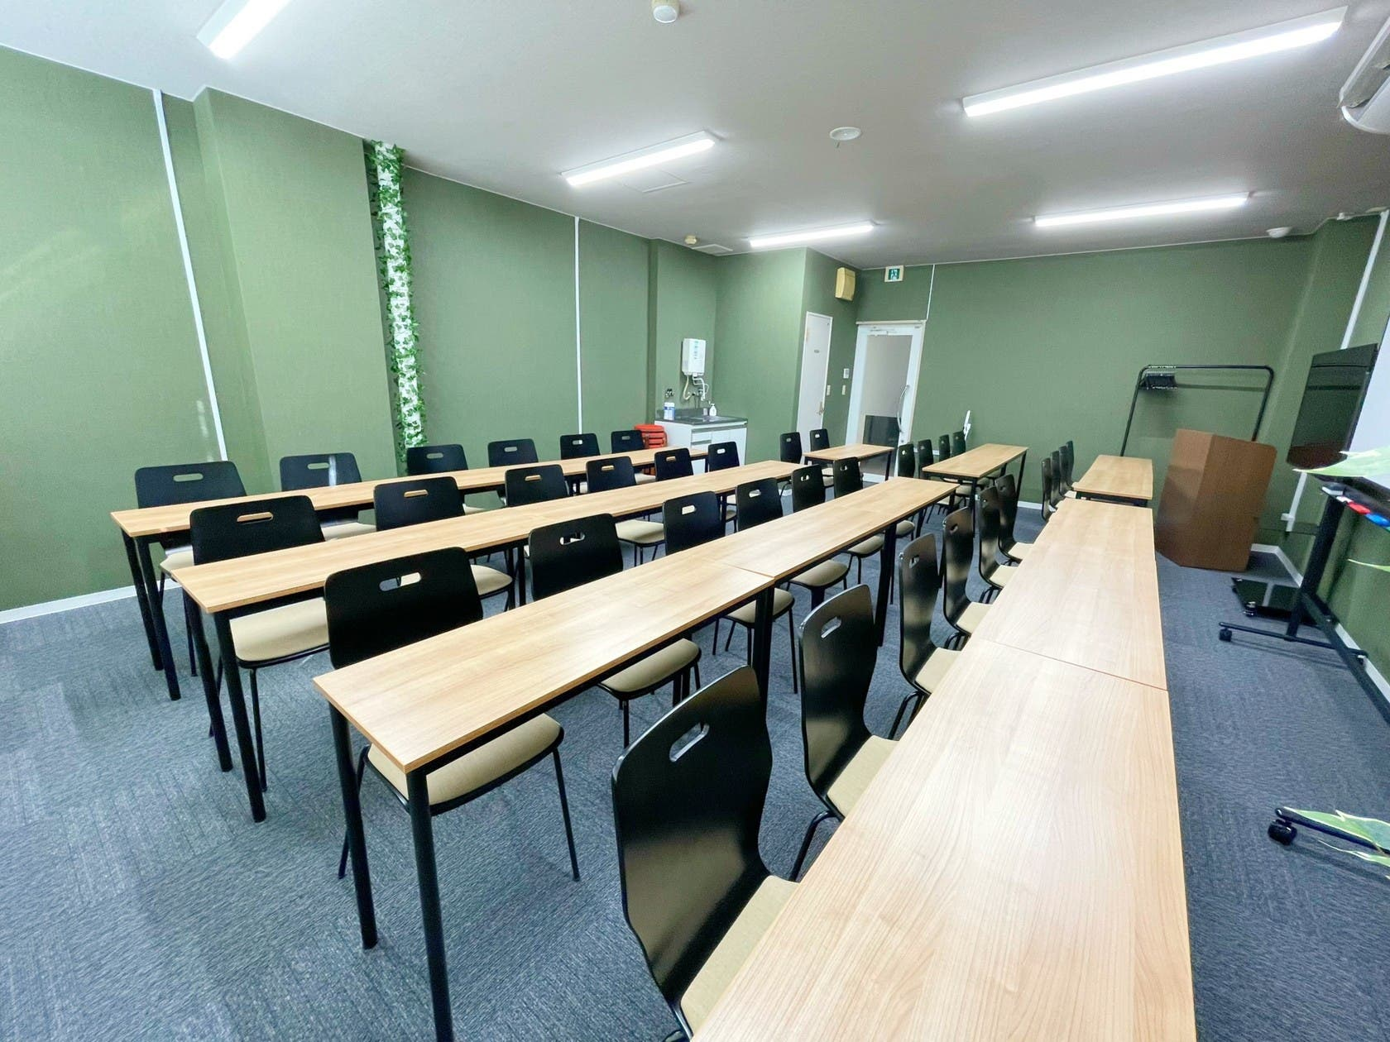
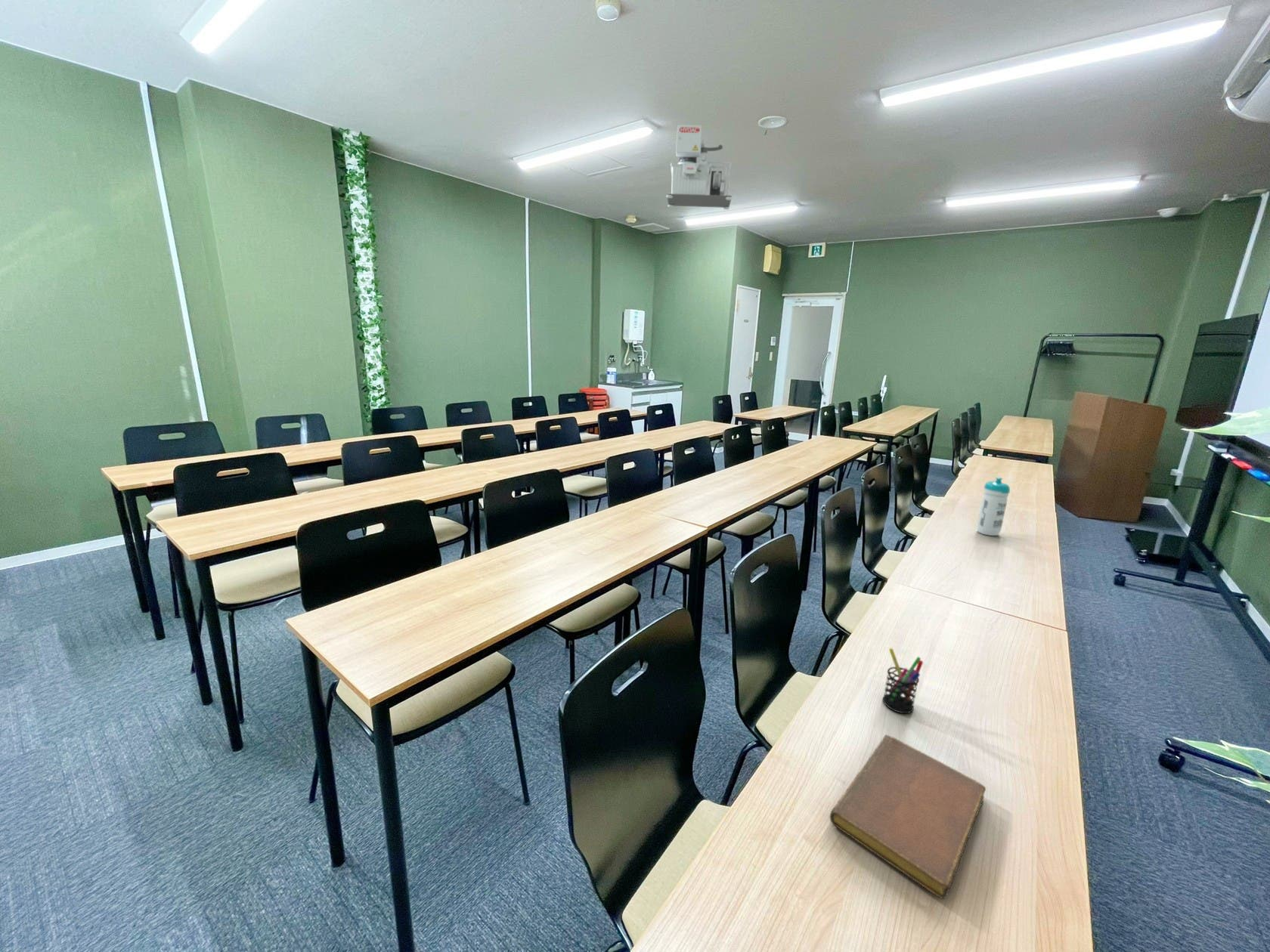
+ water bottle (993, 505)
+ projector (701, 168)
+ notebook (909, 803)
+ pen holder (906, 678)
